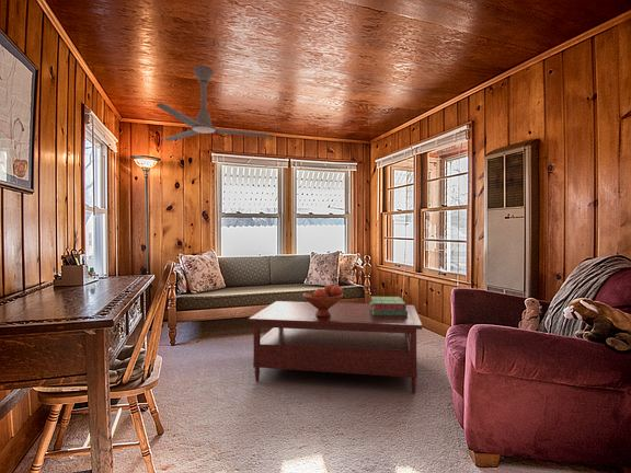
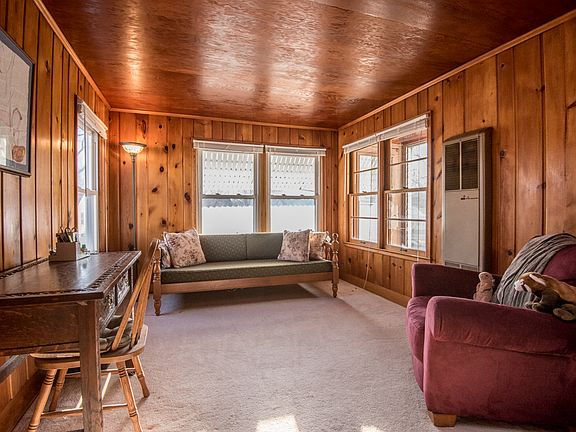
- fruit bowl (322, 300)
- ceiling fan (205, 100)
- coffee table (337, 341)
- stack of books (387, 304)
